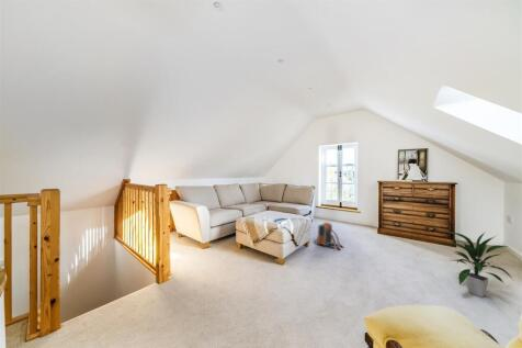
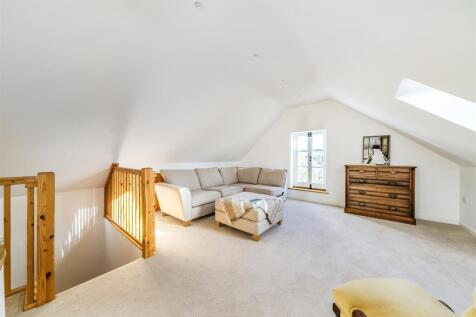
- backpack (327, 234)
- indoor plant (474, 261)
